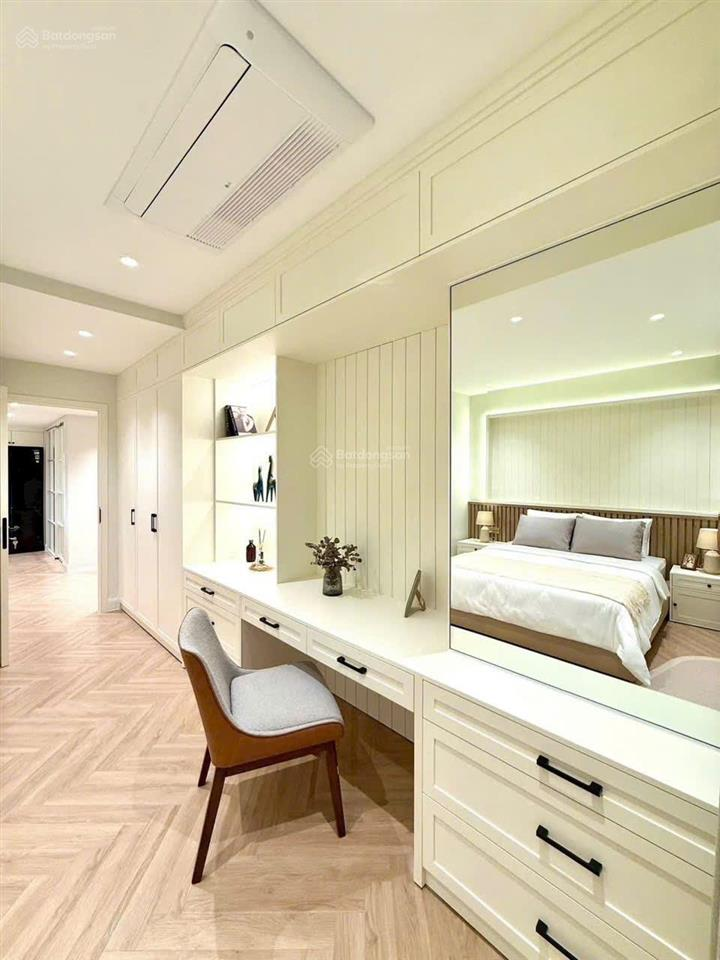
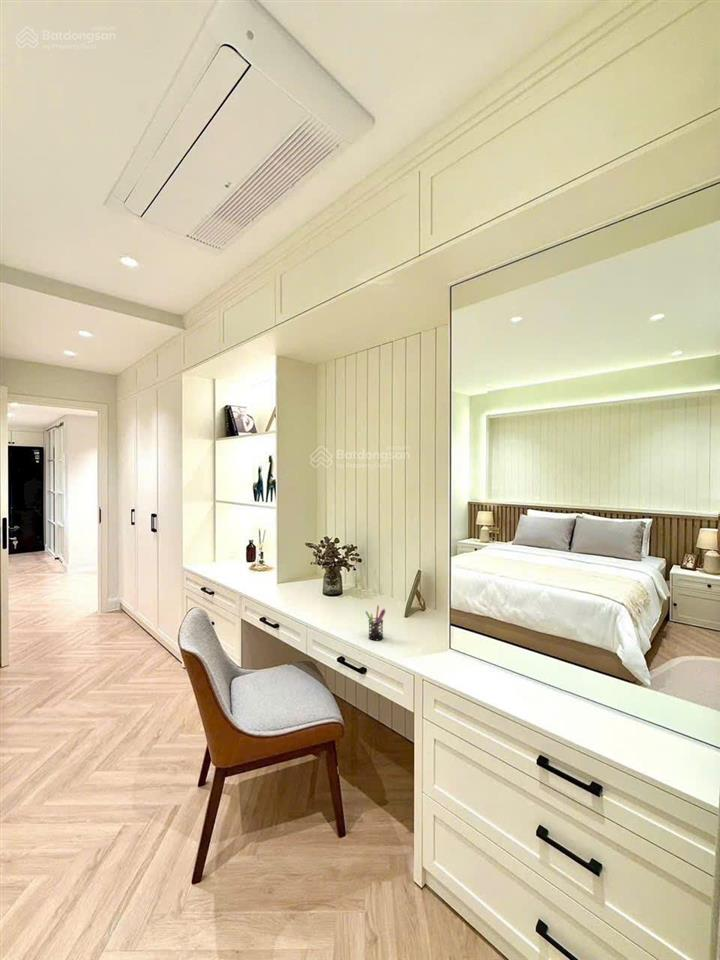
+ pen holder (374, 621)
